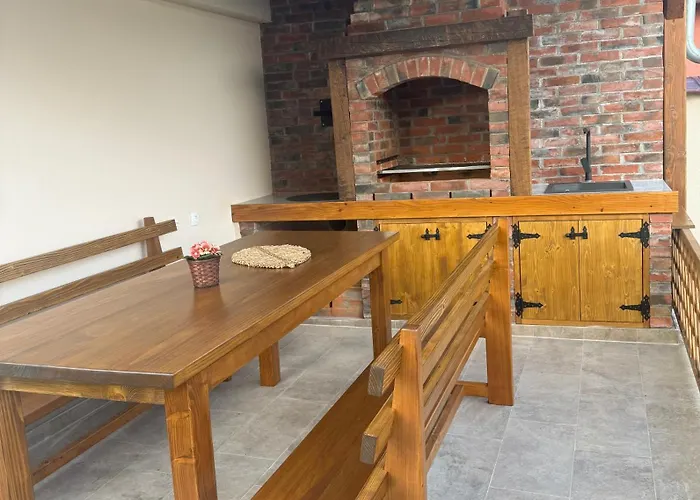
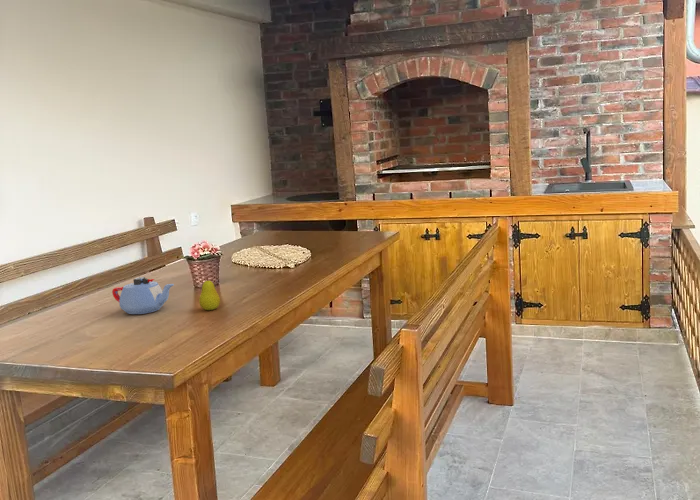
+ teapot (143, 294)
+ fruit (208, 292)
